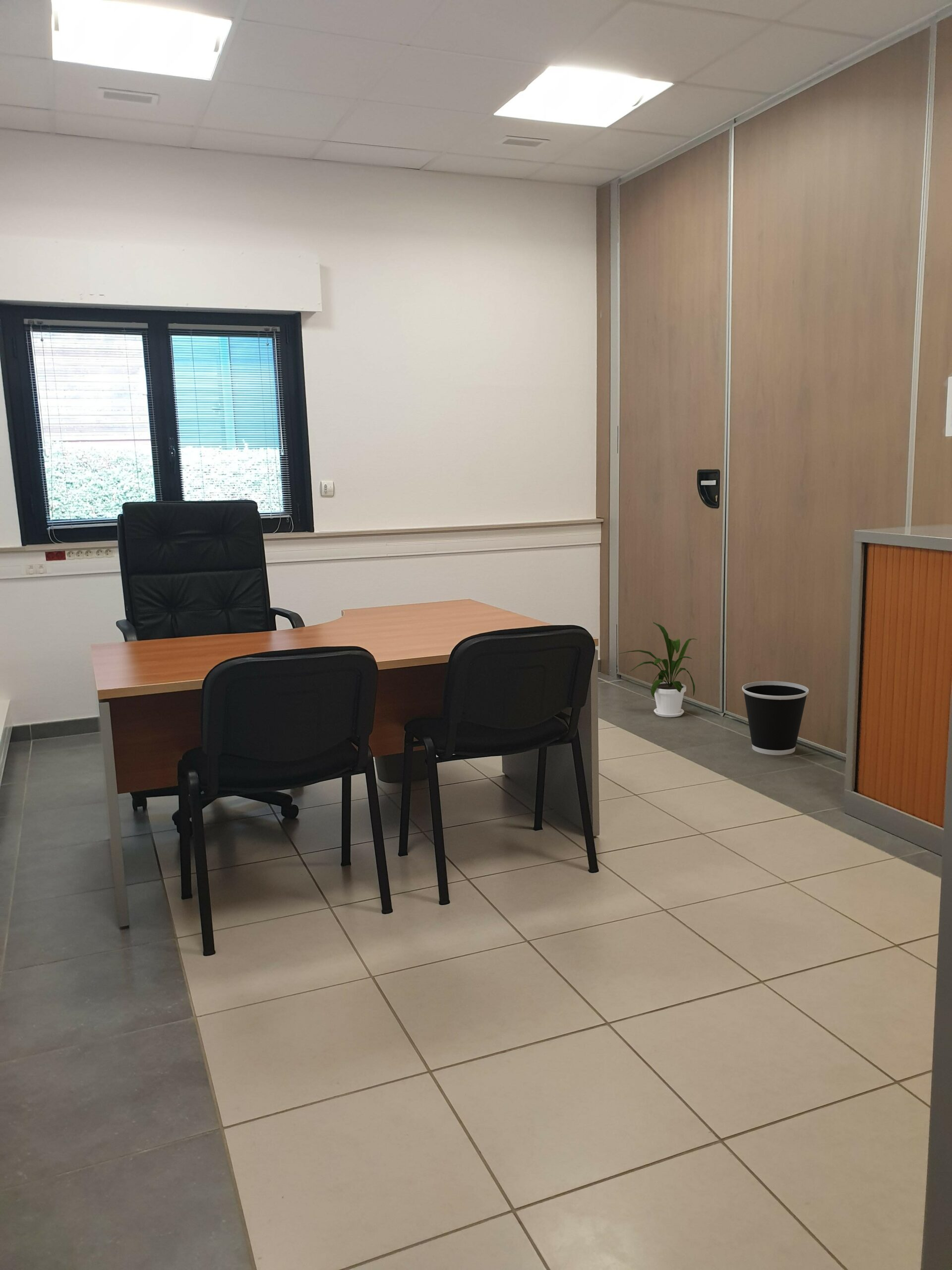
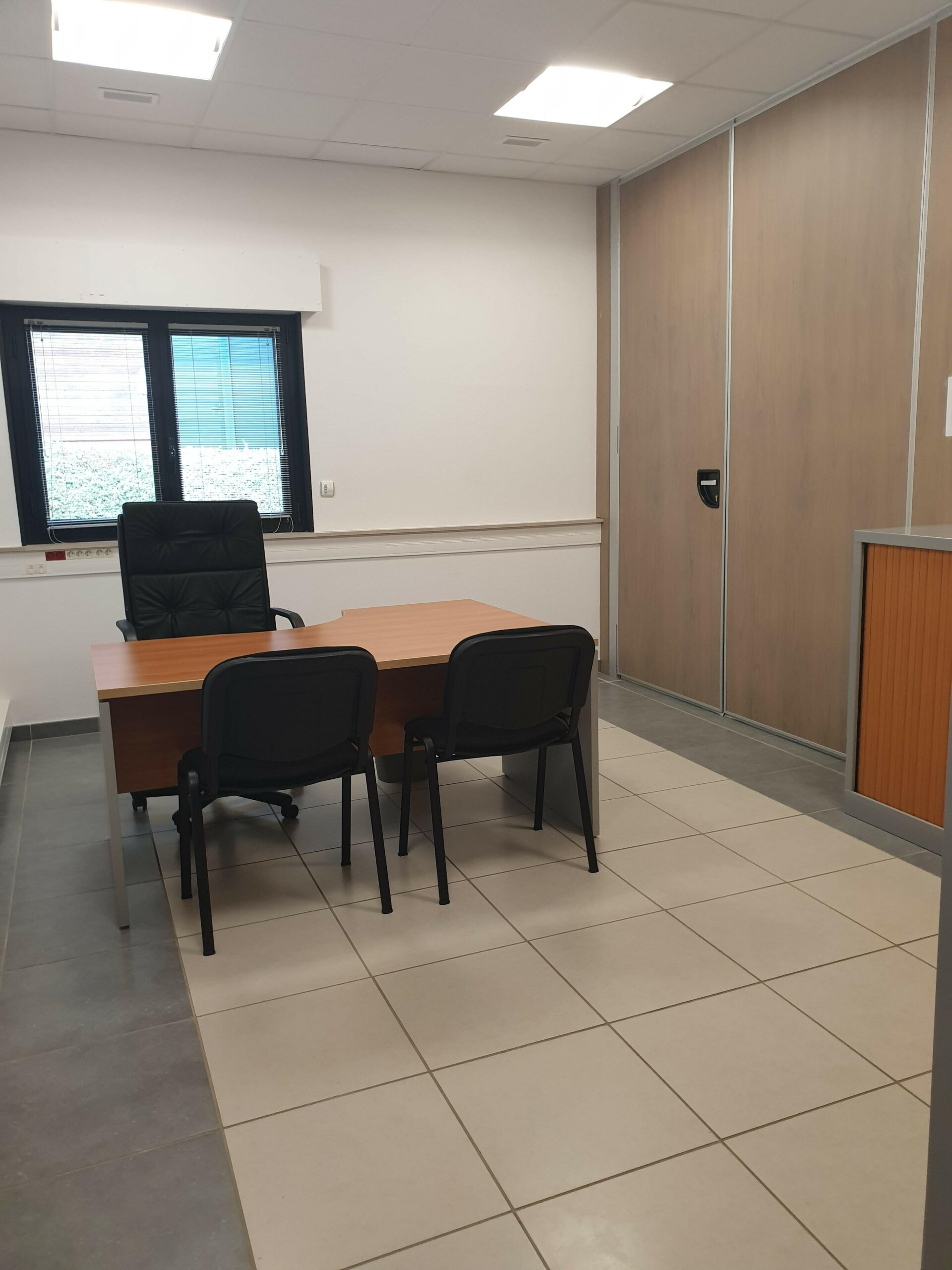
- wastebasket (774, 718)
- house plant (666, 670)
